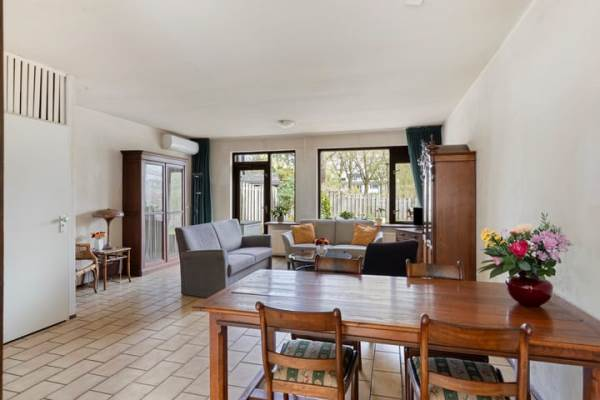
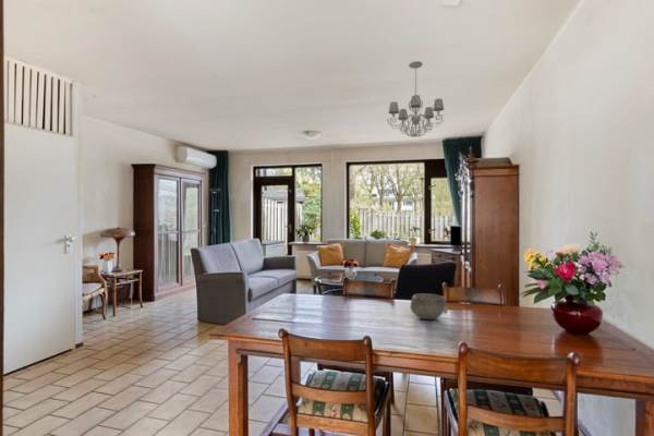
+ bowl (427, 306)
+ chandelier (415, 99)
